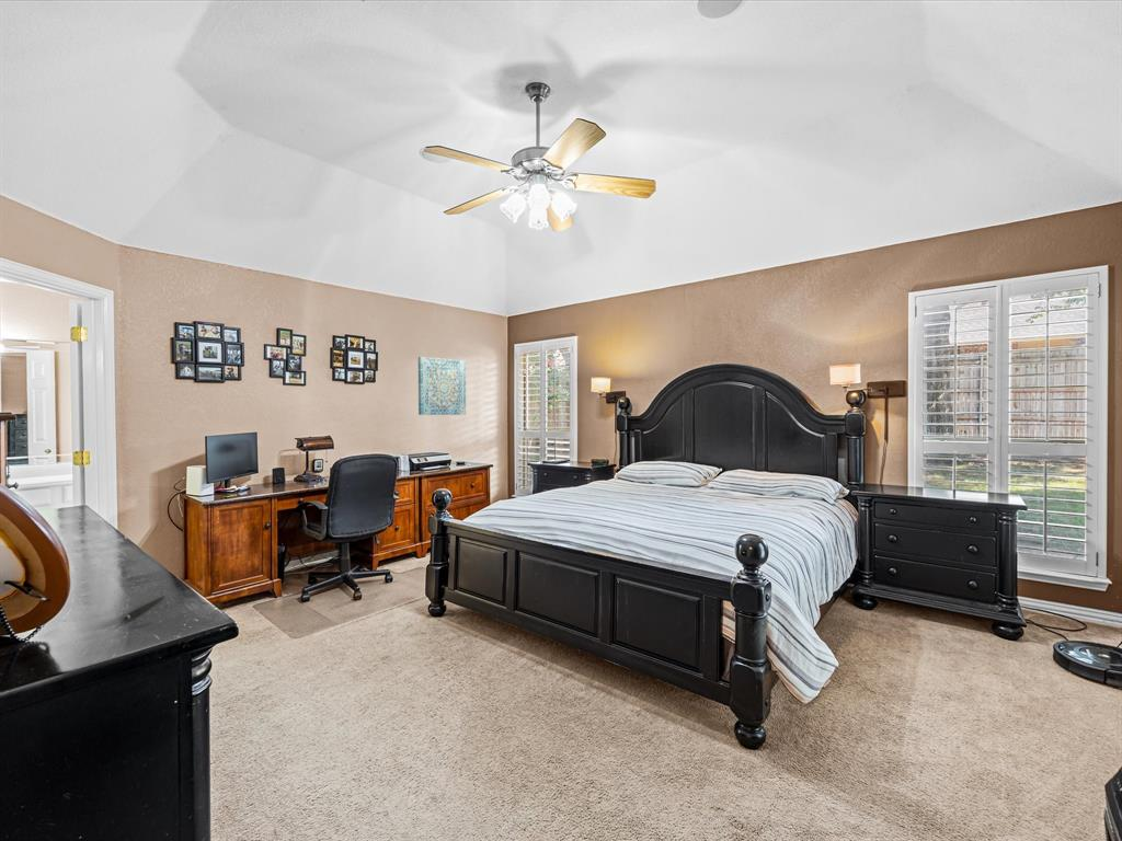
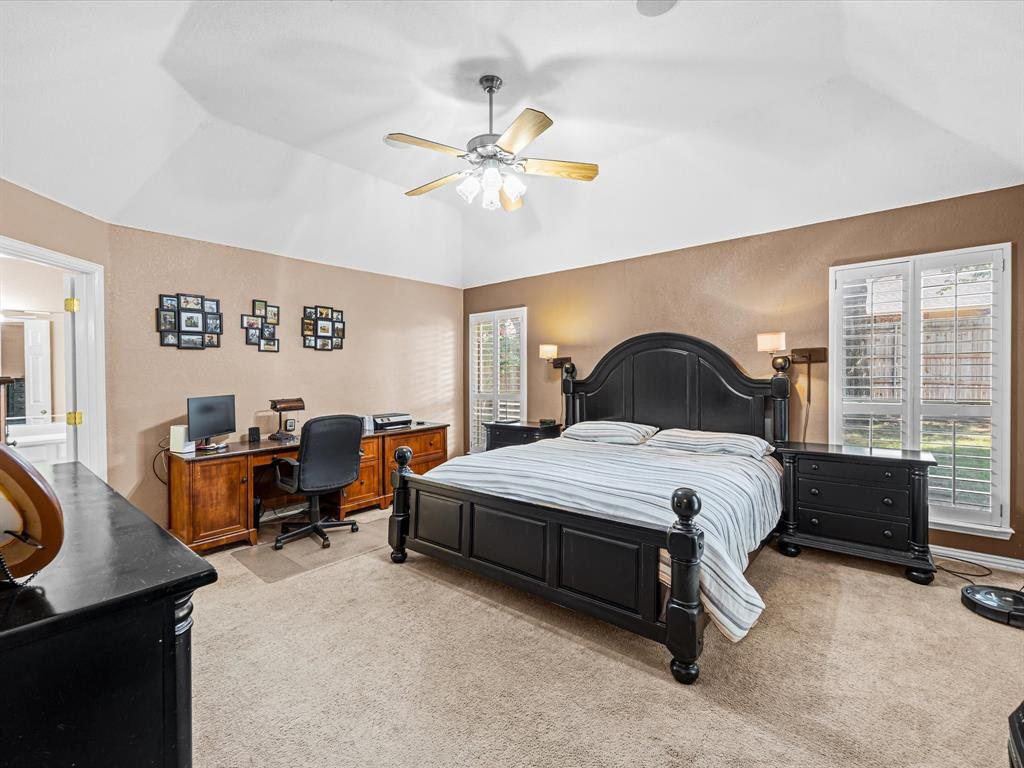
- wall art (443, 387)
- pen (146, 606)
